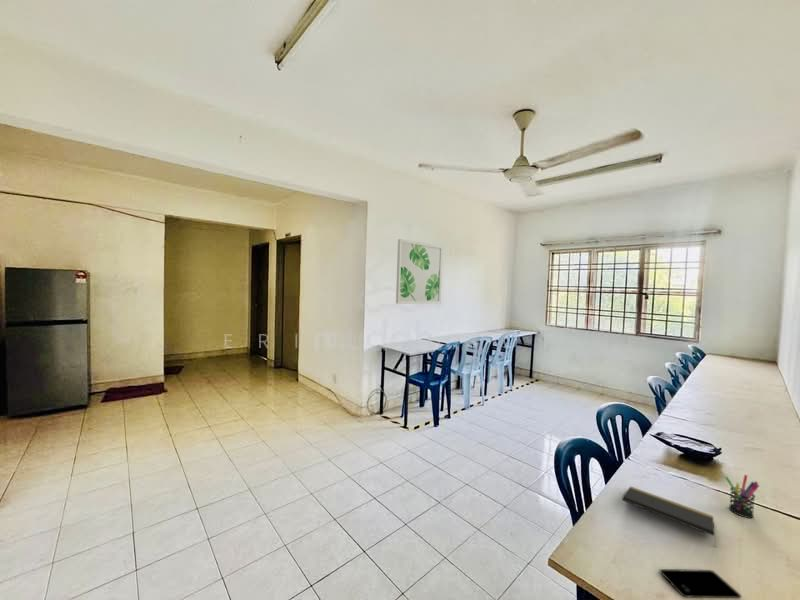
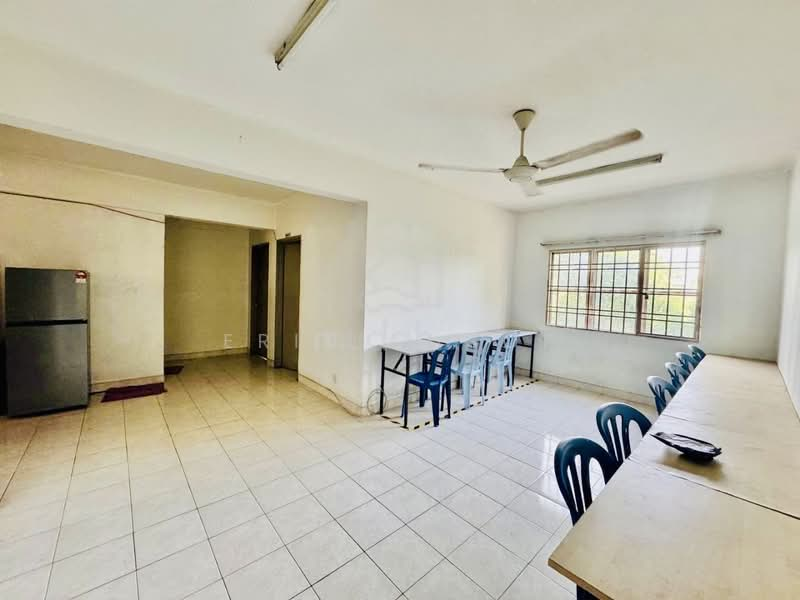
- wall art (420, 273)
- notepad (666, 508)
- smartphone (698, 583)
- pen holder (740, 493)
